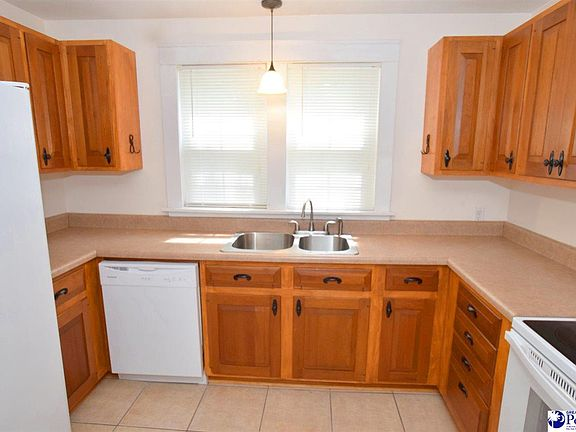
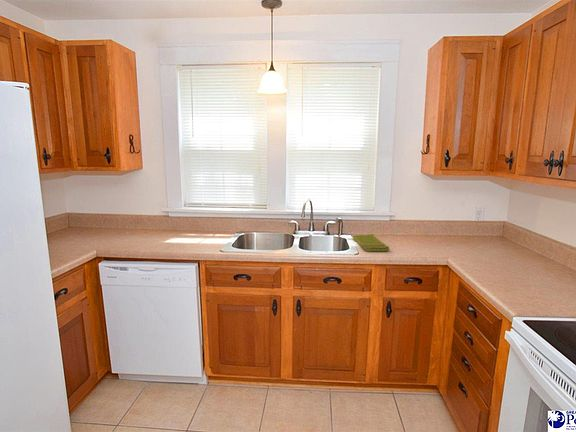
+ dish towel (369, 241)
